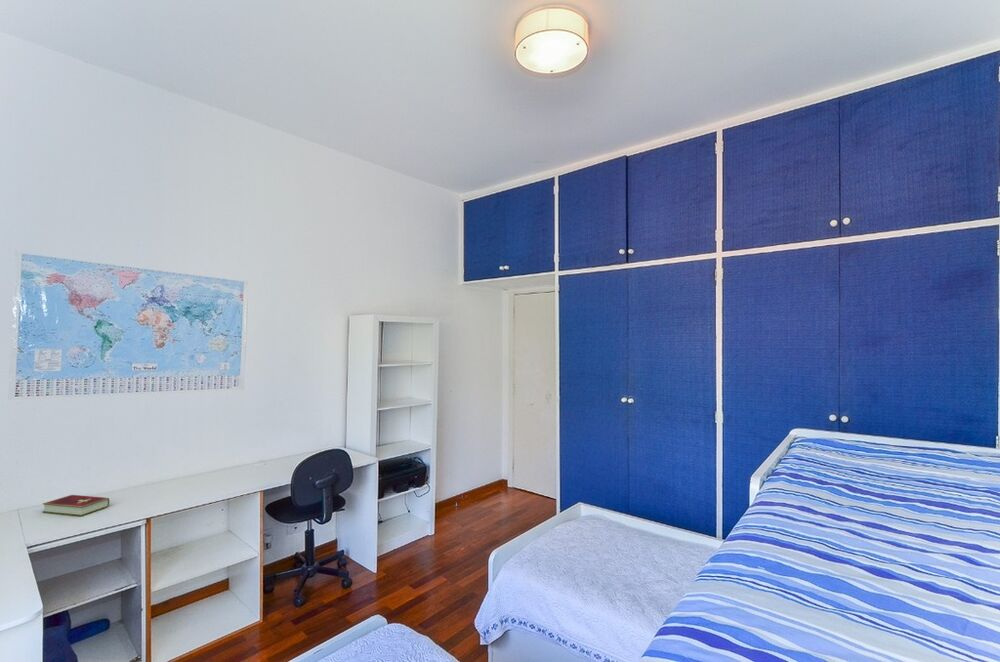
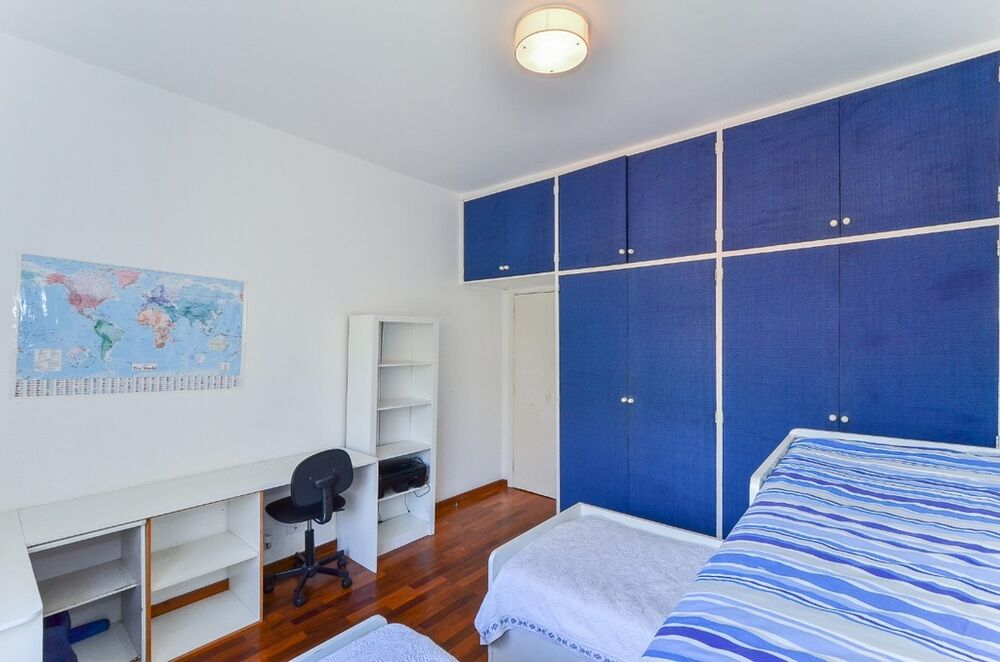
- hardcover book (76, 504)
